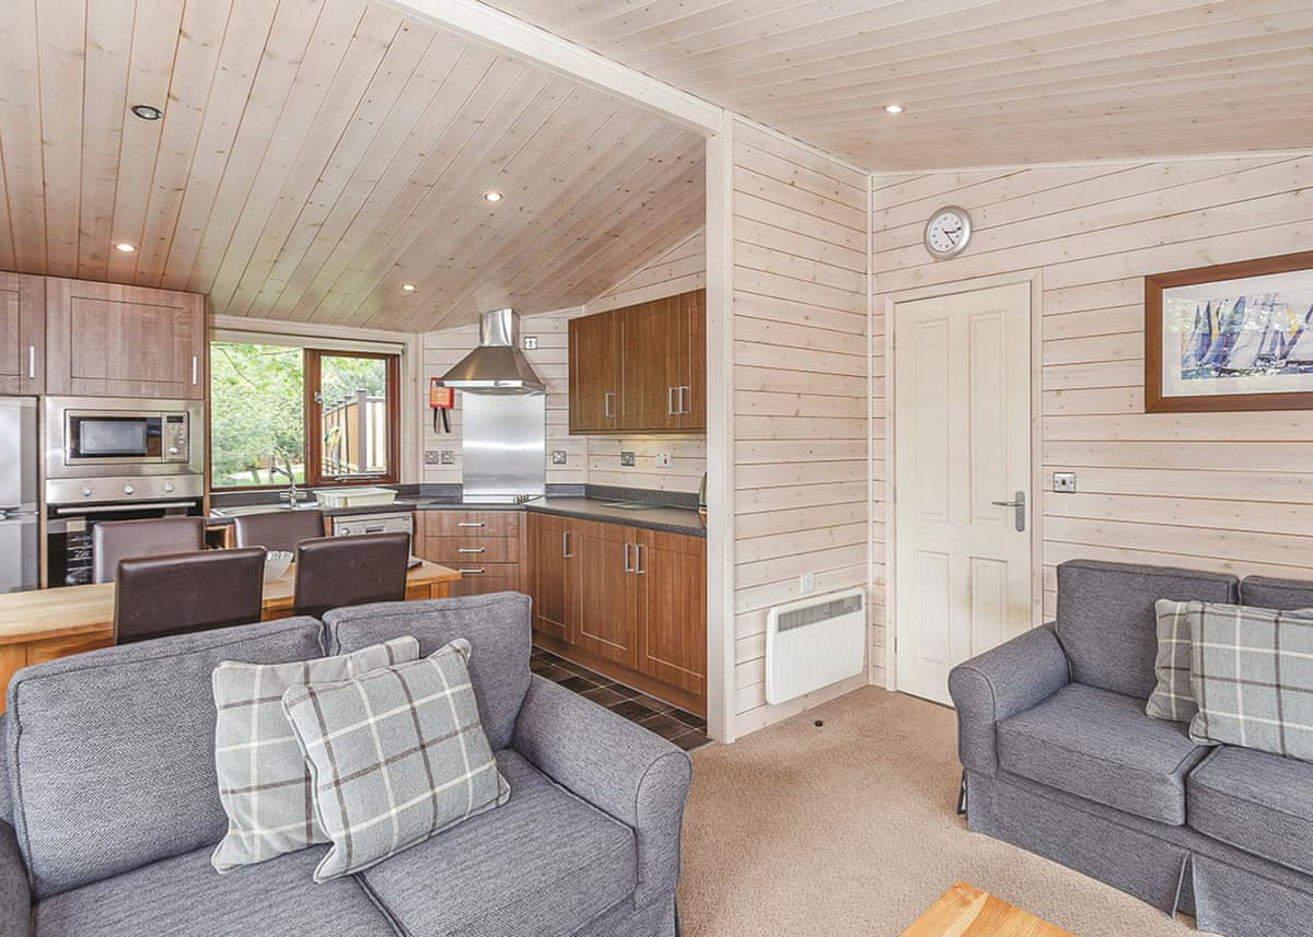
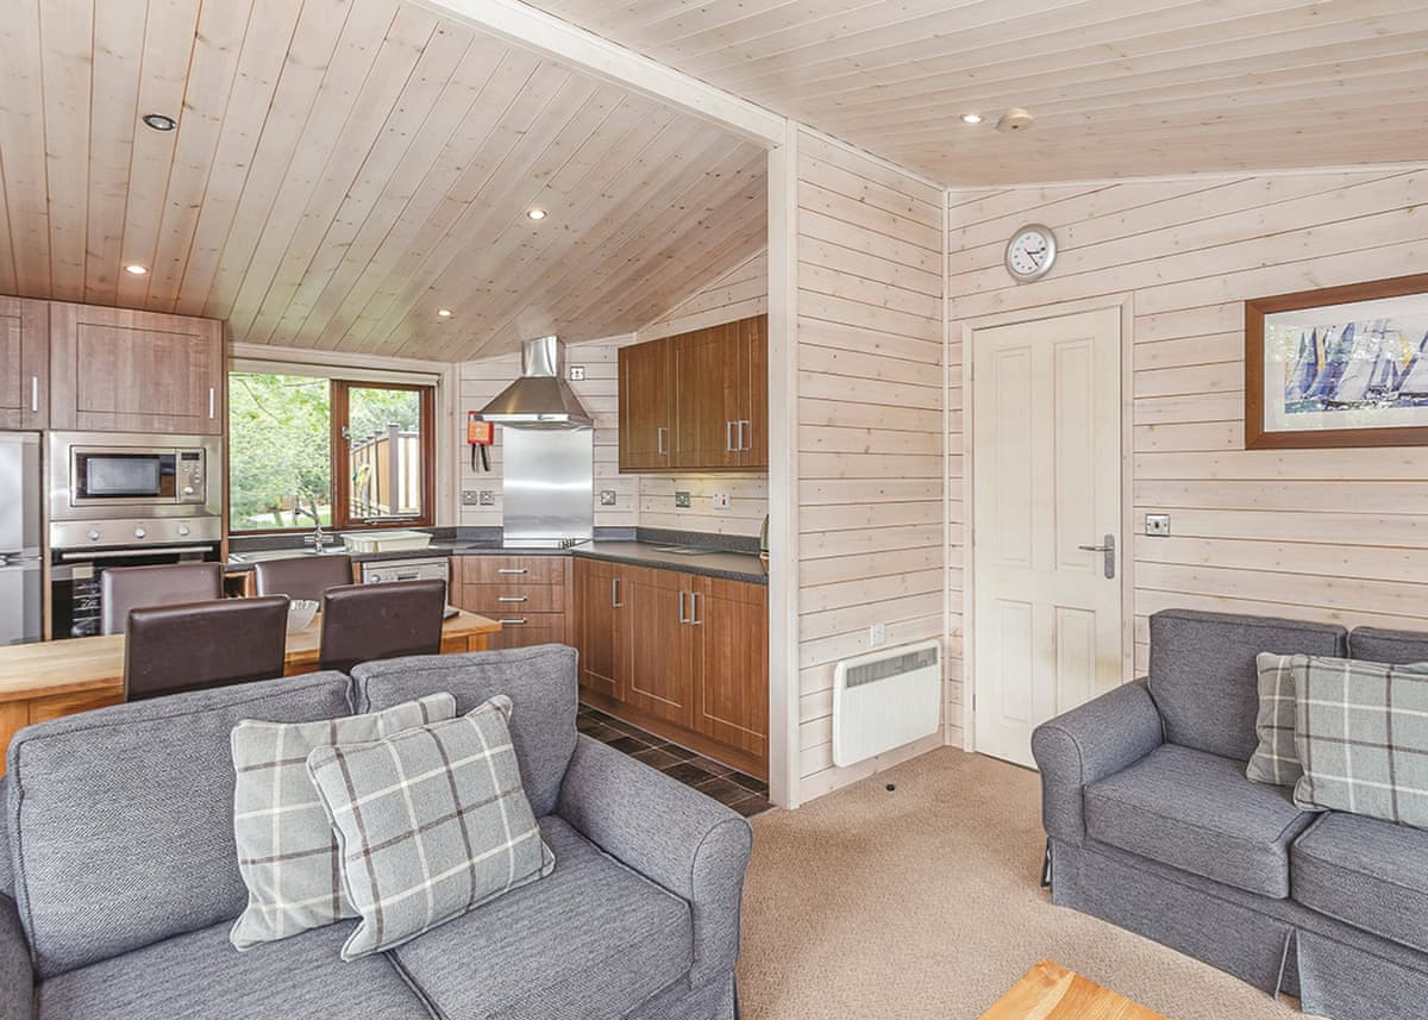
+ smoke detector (1014, 118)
